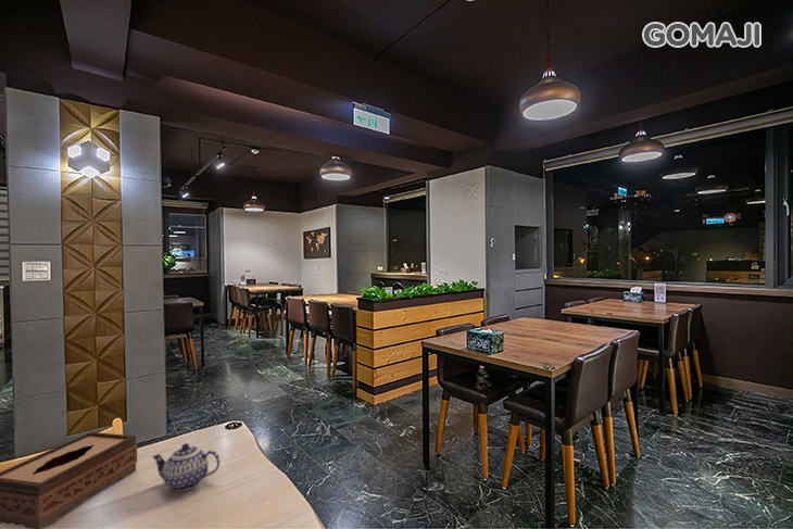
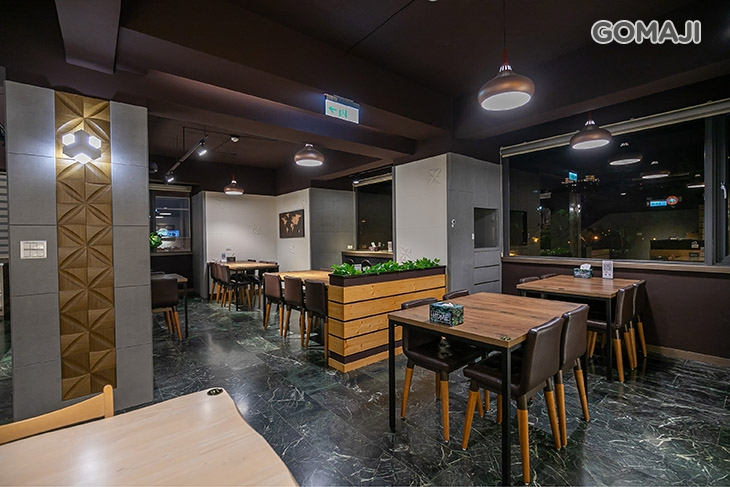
- teapot (186, 464)
- tissue box (68, 474)
